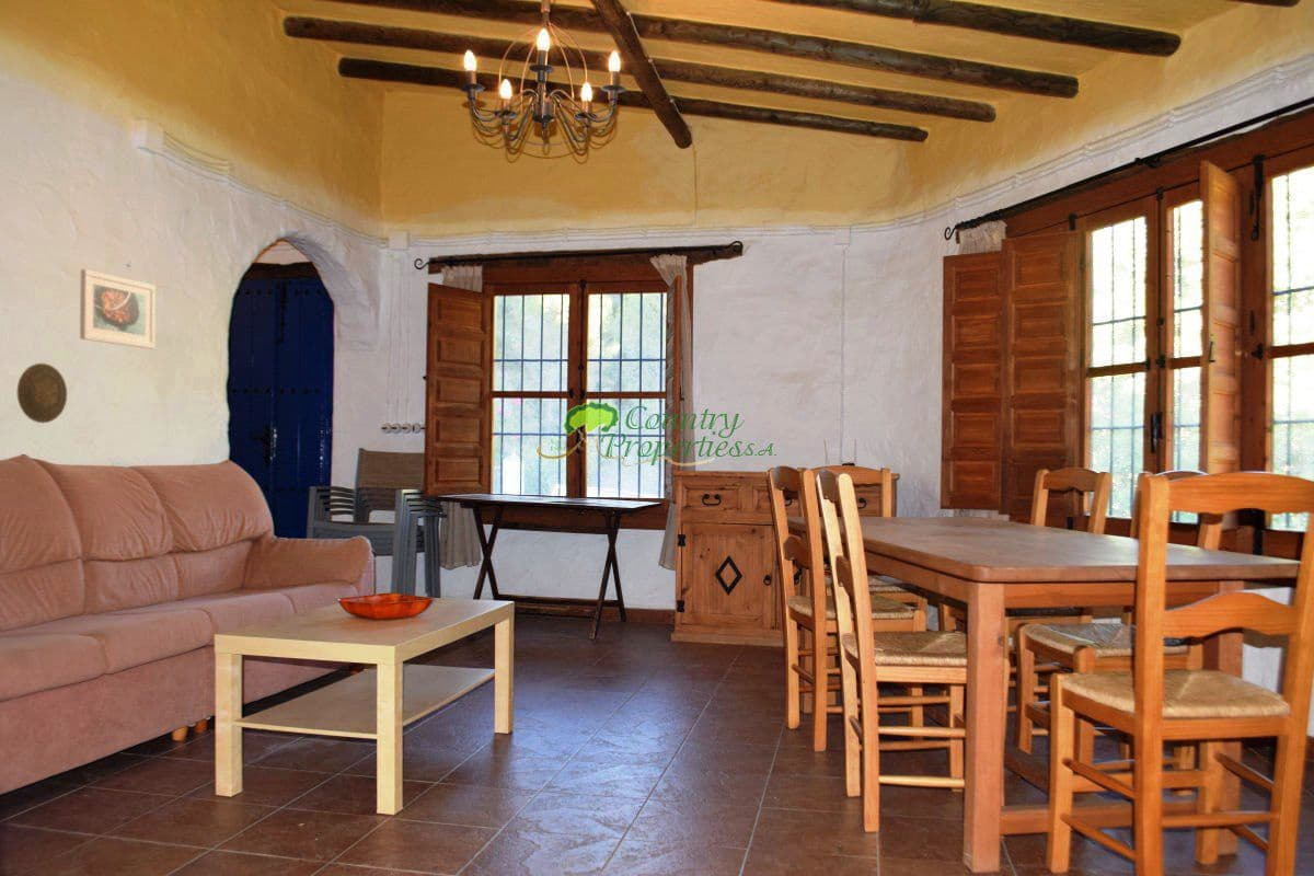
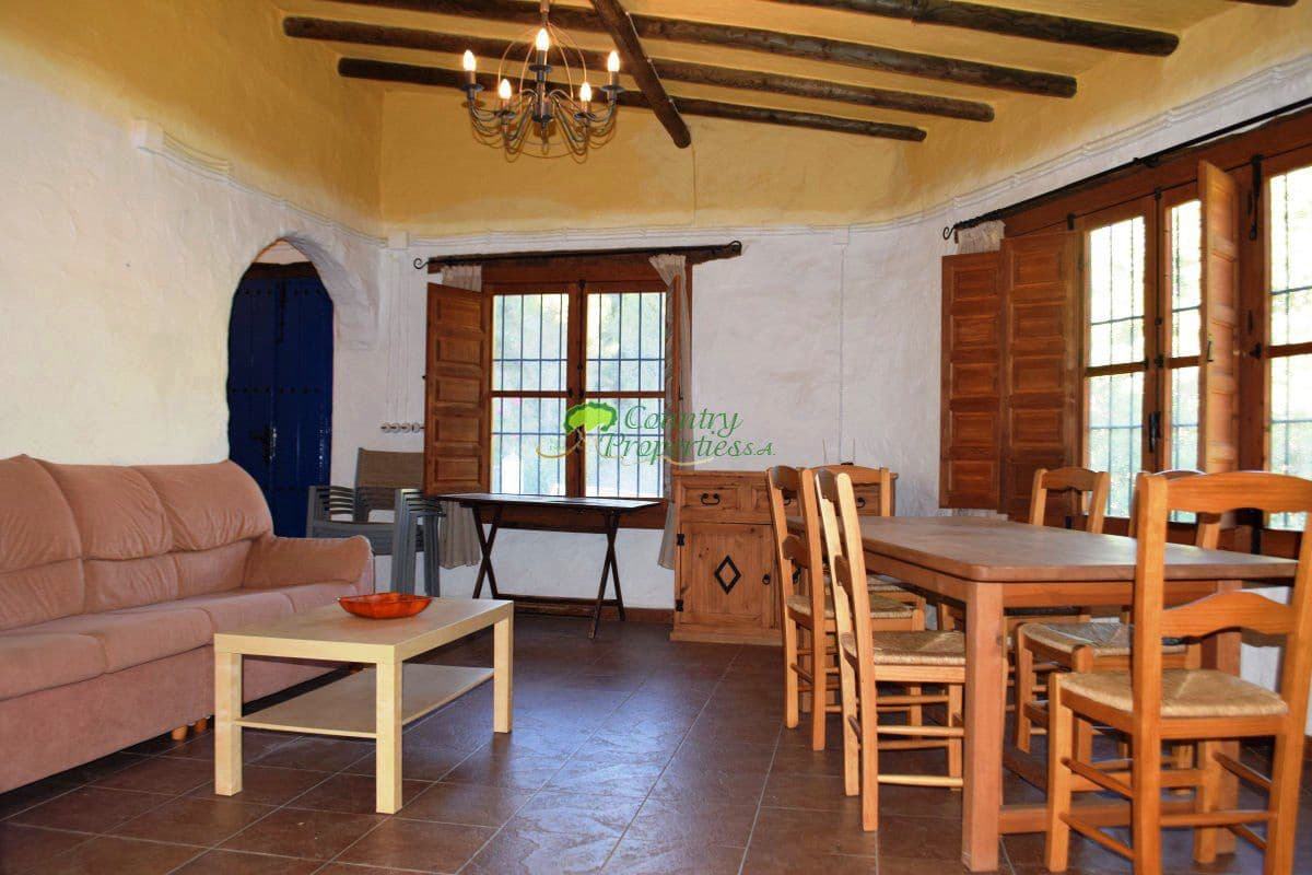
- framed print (119, 311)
- decorative plate (45, 393)
